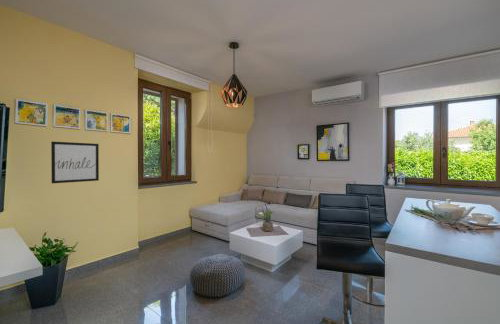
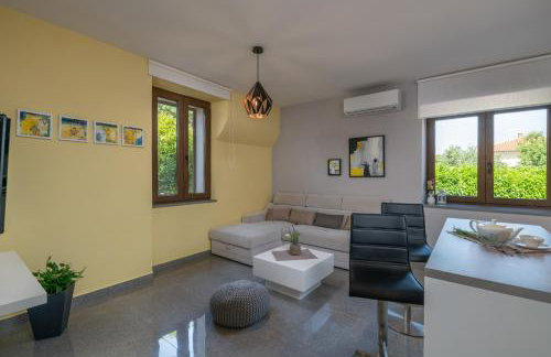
- wall art (76, 162)
